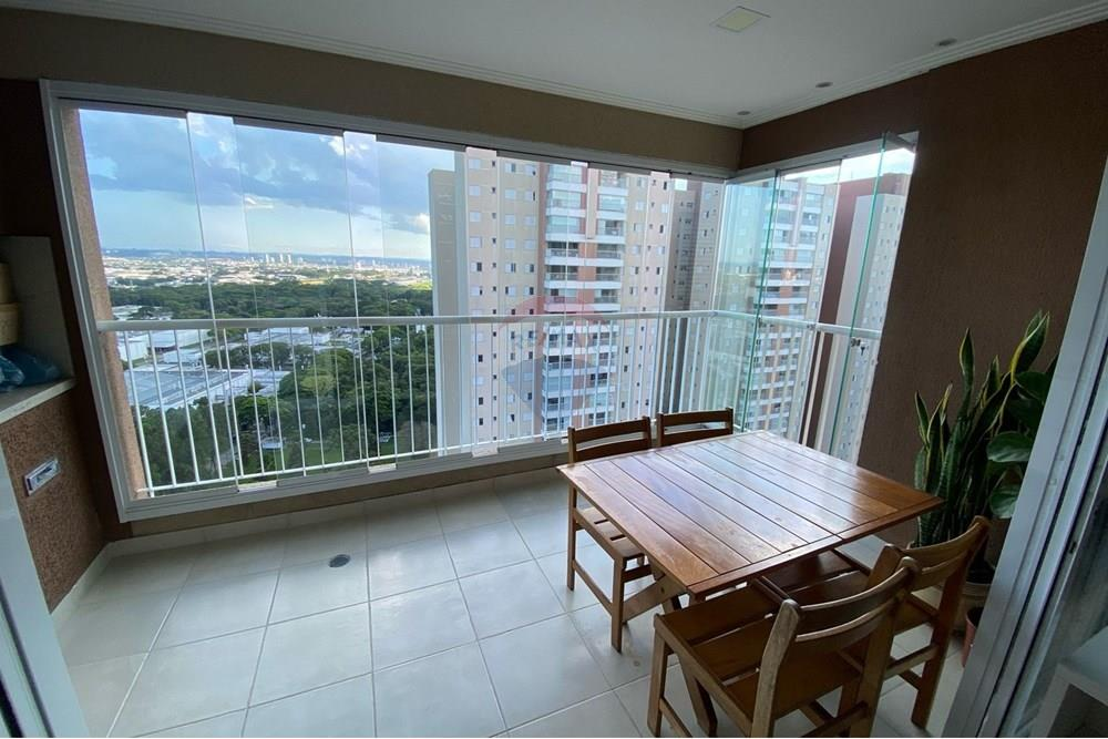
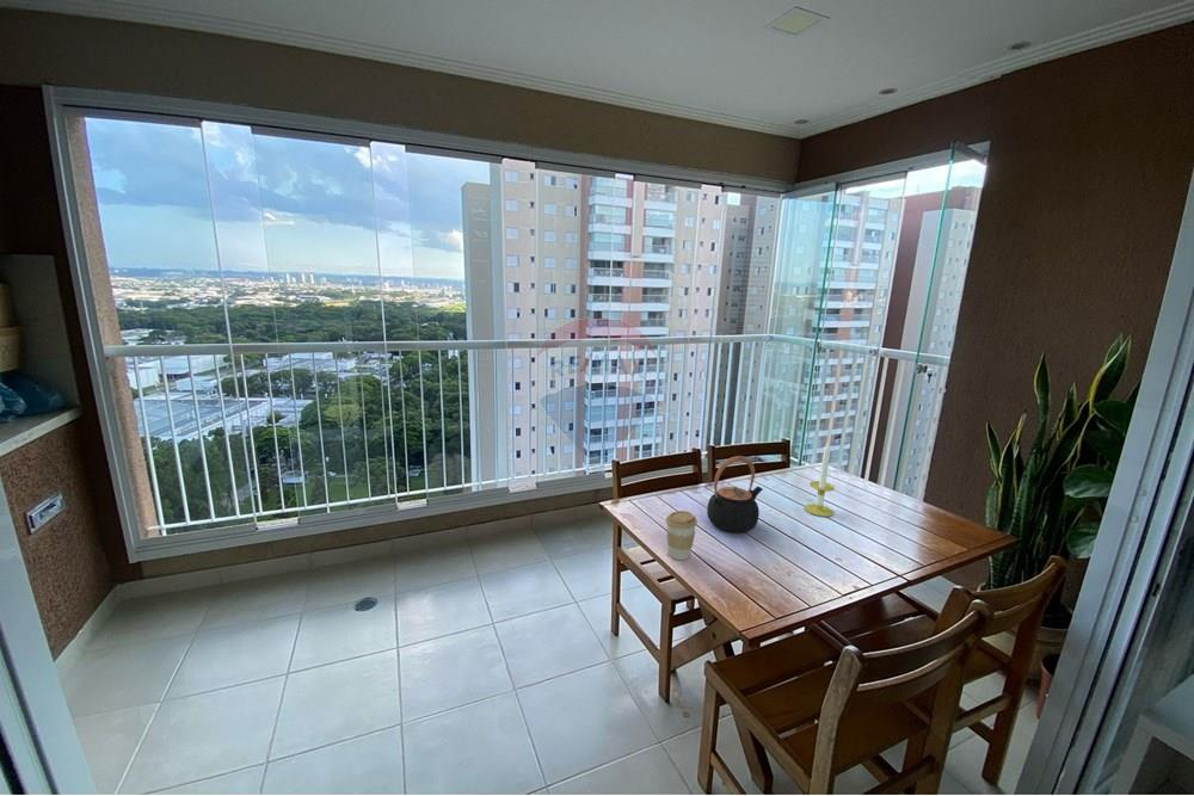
+ candle (823, 476)
+ coffee cup (679, 533)
+ teapot (738, 489)
